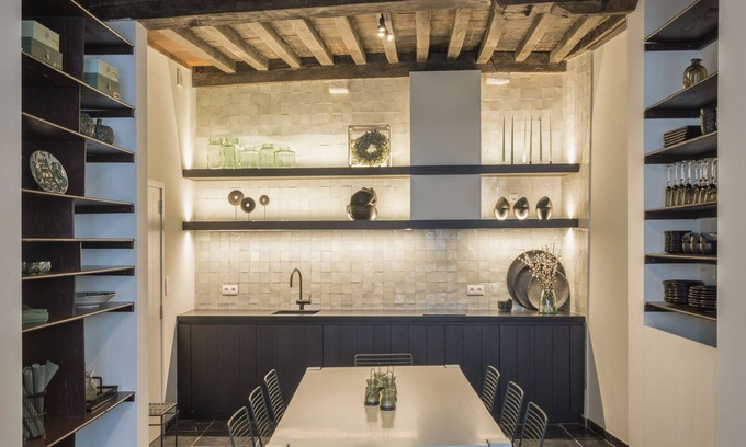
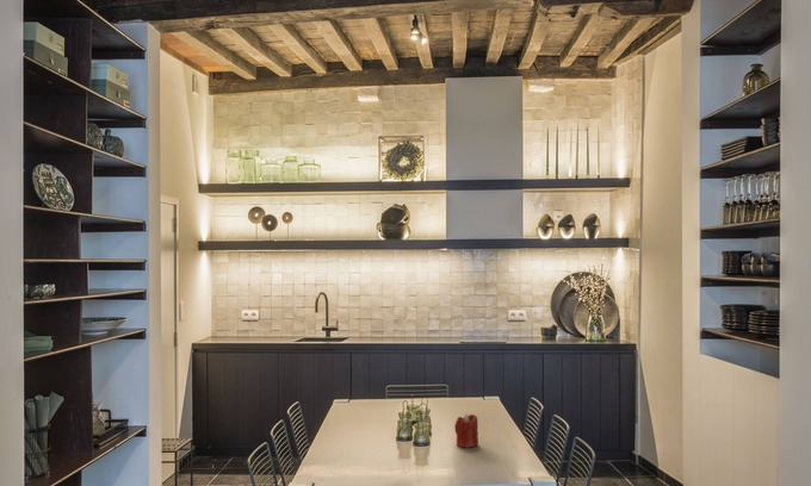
+ candle (466, 429)
